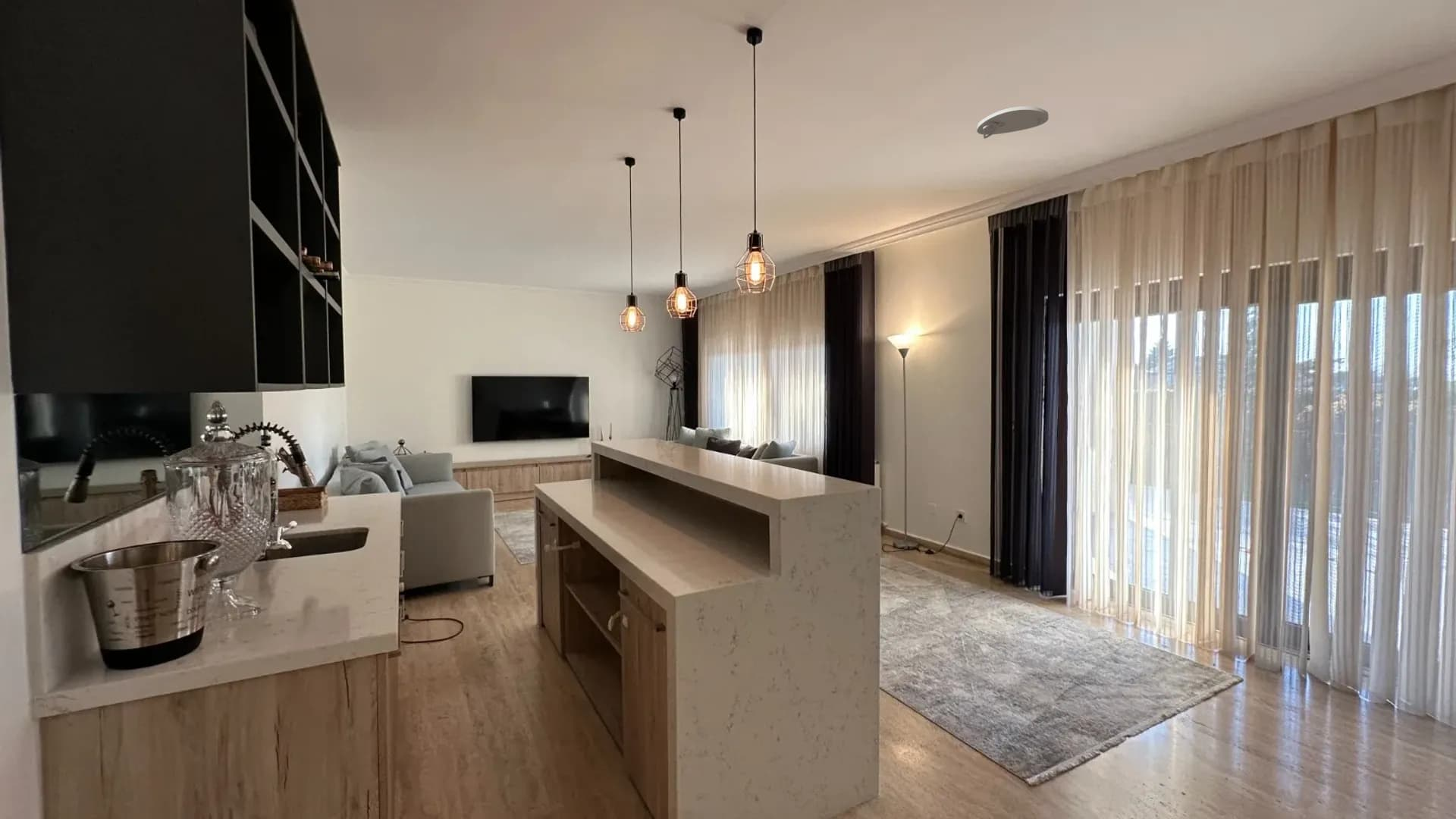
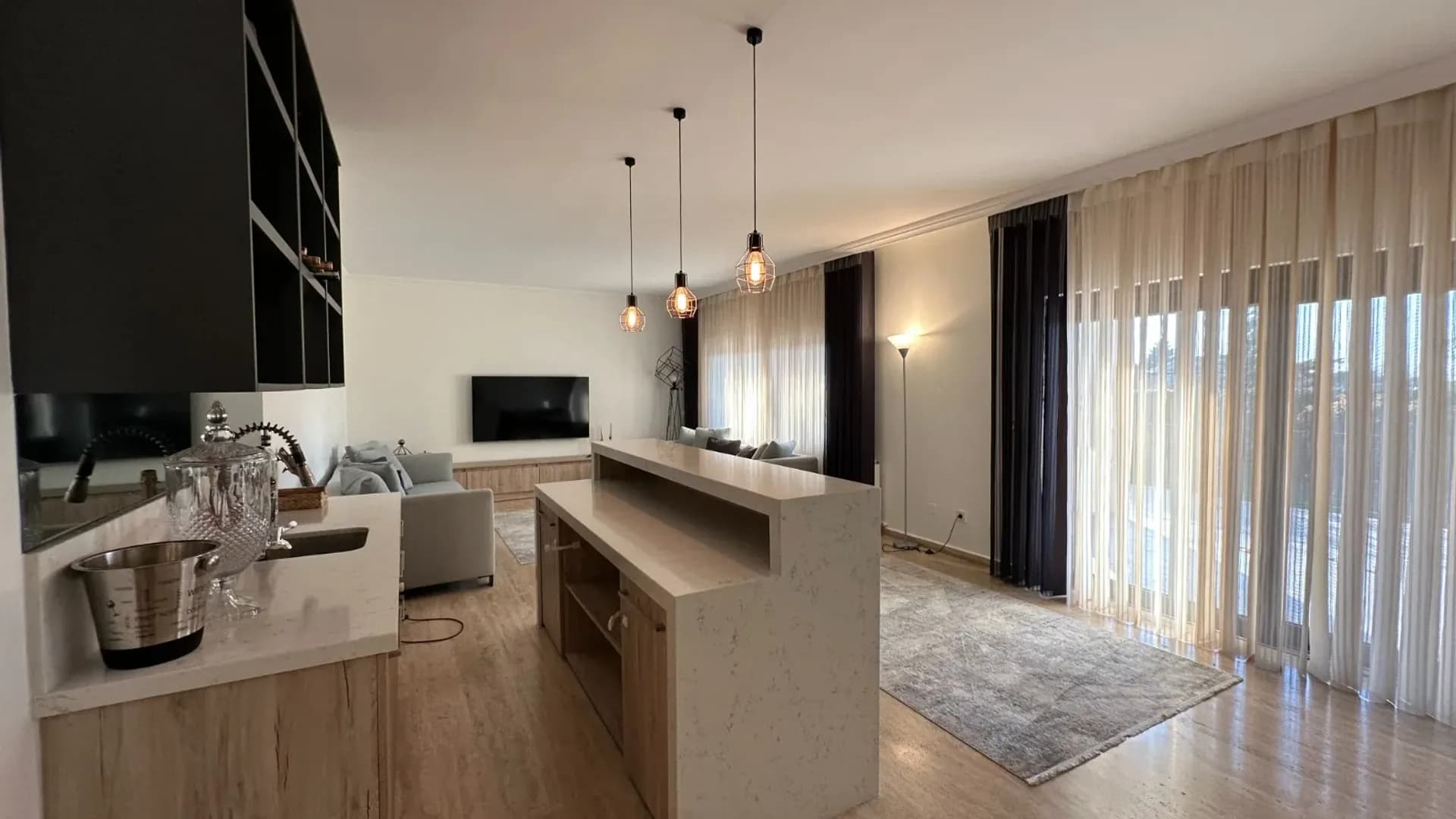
- smoke detector (1012, 124)
